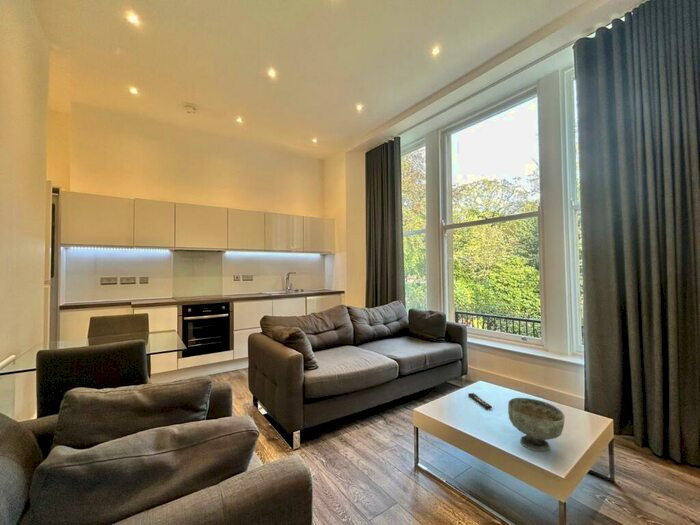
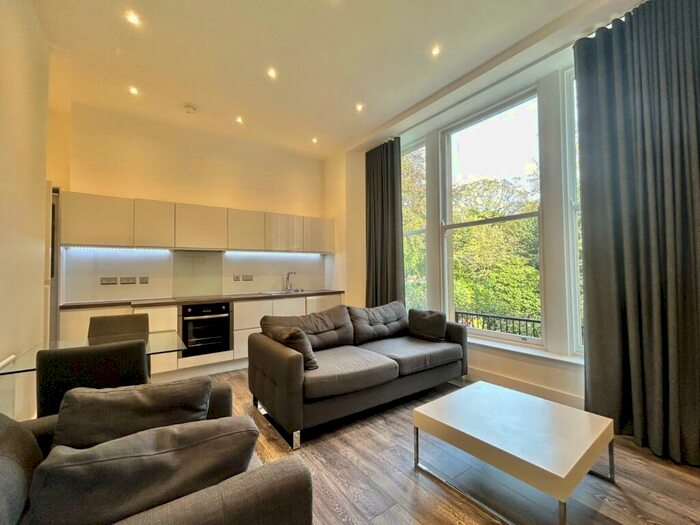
- decorative bowl (534, 425)
- remote control (479, 400)
